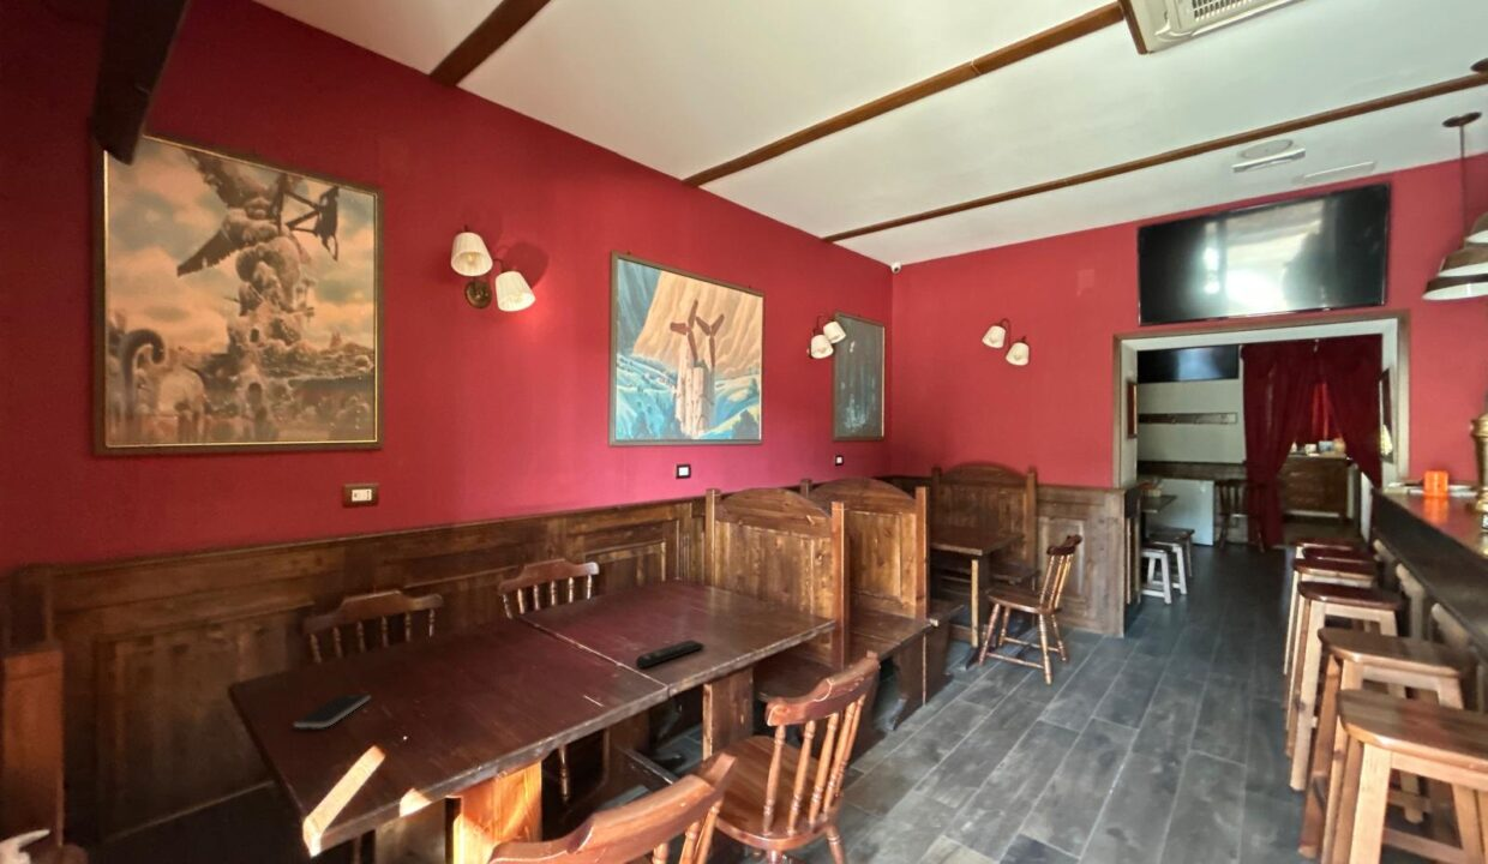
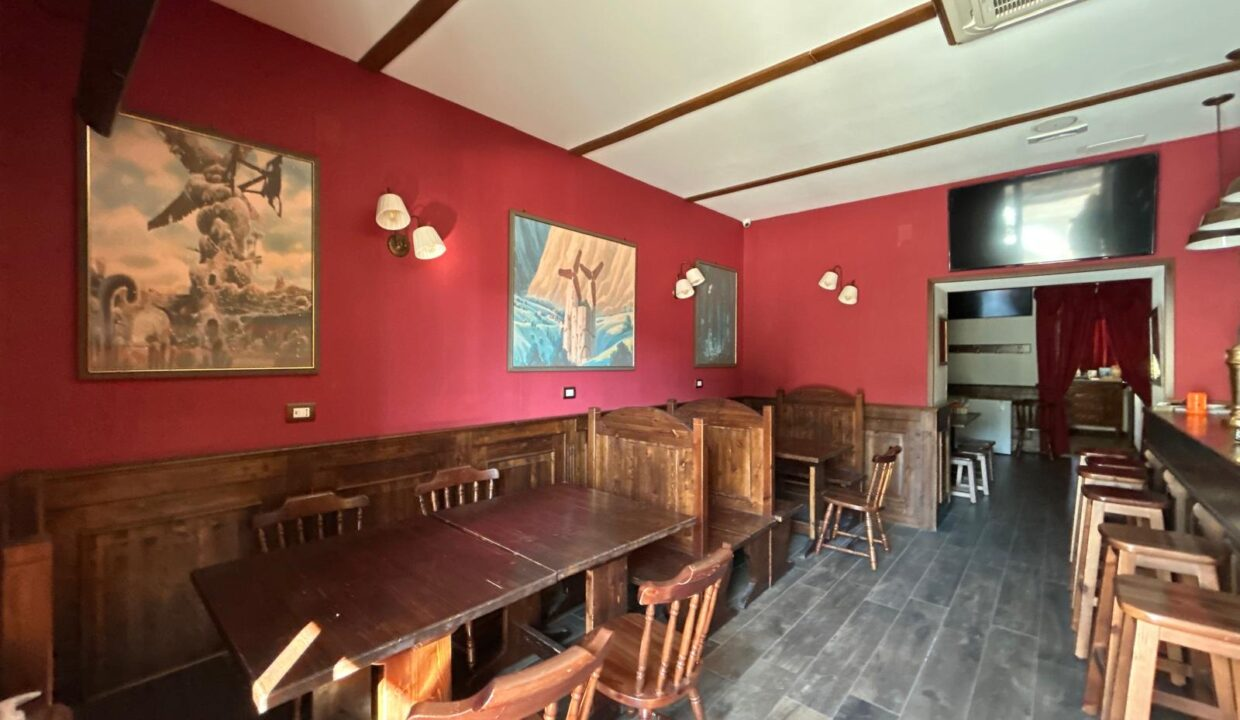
- smartphone (334, 710)
- remote control (671, 652)
